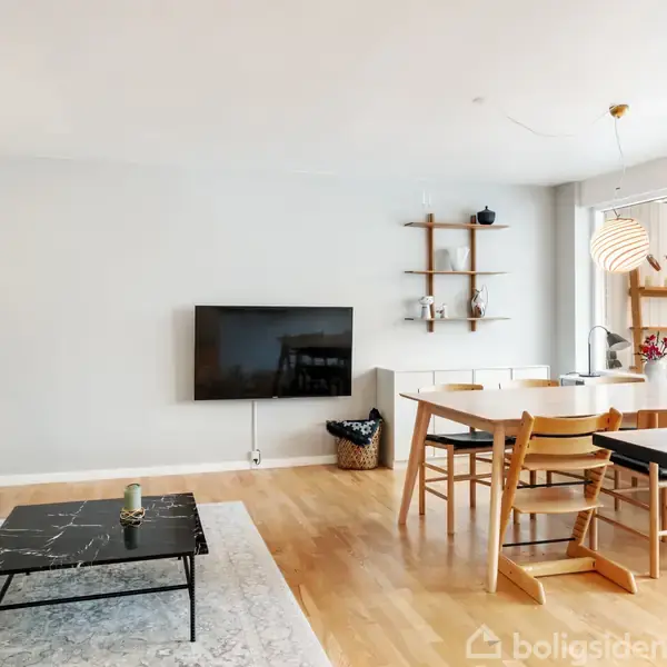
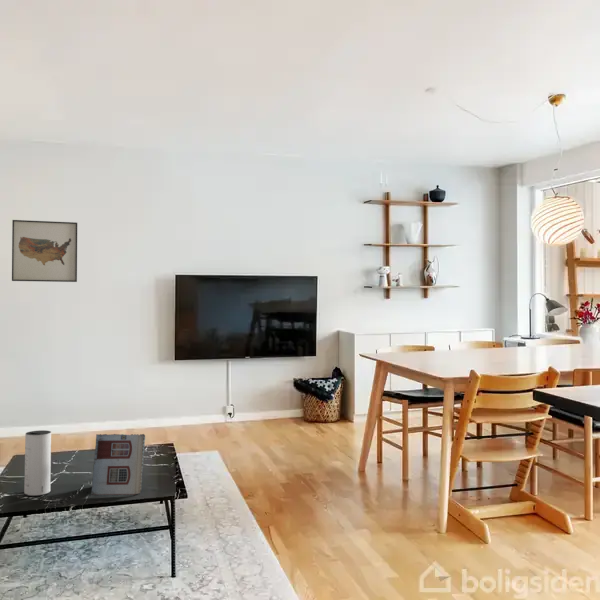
+ wall art (45, 251)
+ book (121, 460)
+ speaker (37, 461)
